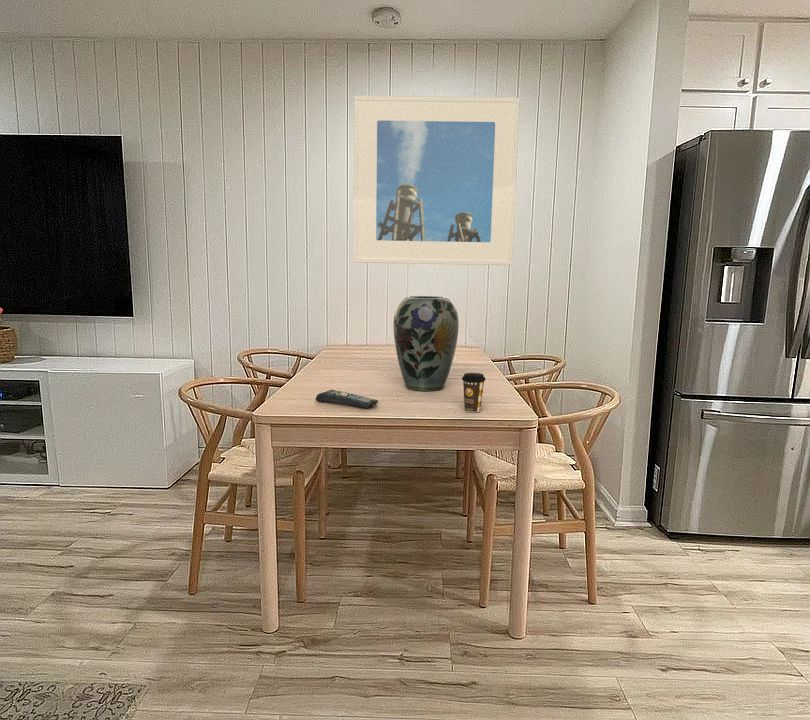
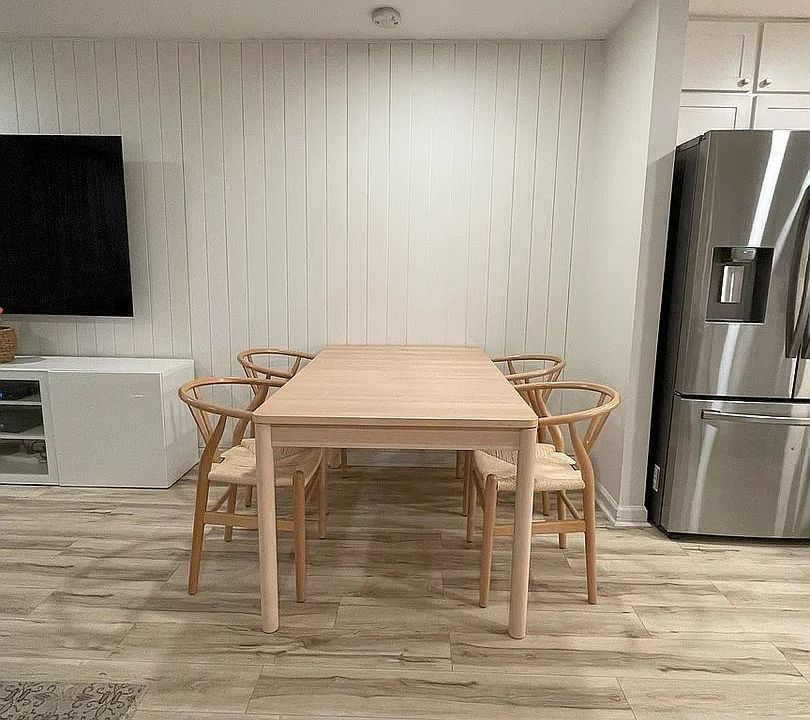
- remote control (346, 398)
- coffee cup (473, 392)
- vase (425, 342)
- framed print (434, 182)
